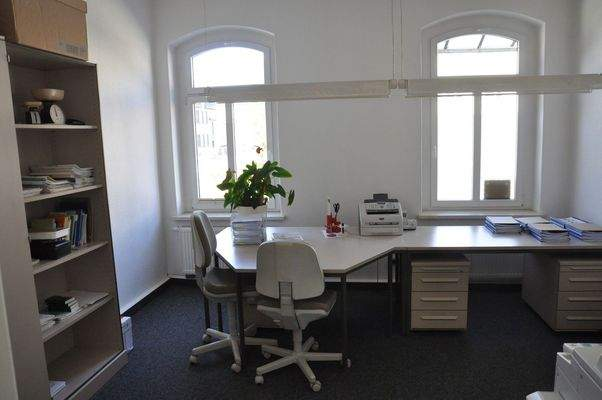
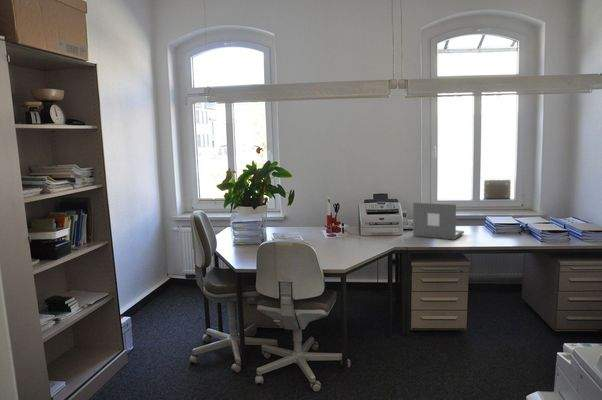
+ laptop (438, 218)
